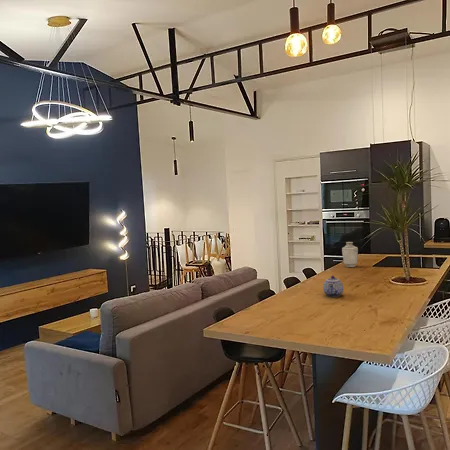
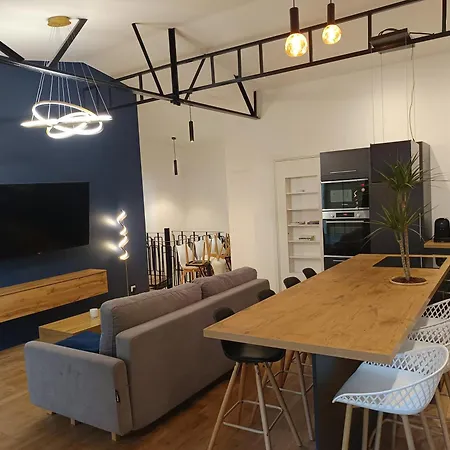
- teapot (333, 285)
- vase (350, 254)
